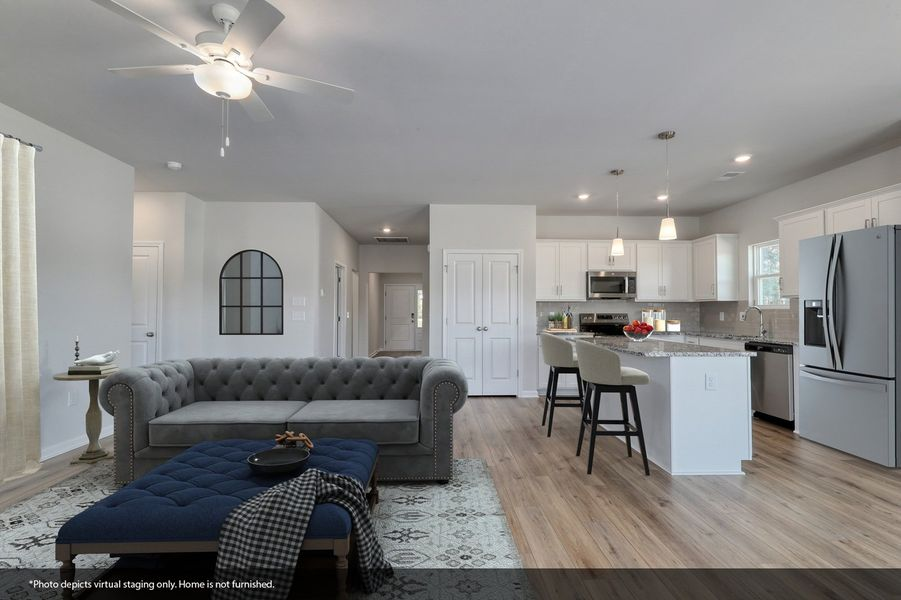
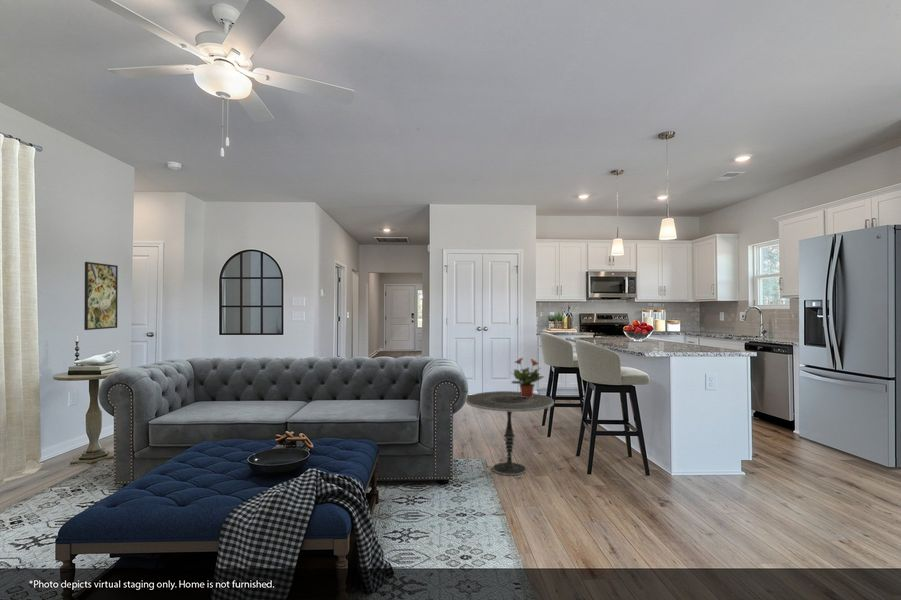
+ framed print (101, 296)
+ side table (509, 434)
+ potted plant (526, 377)
